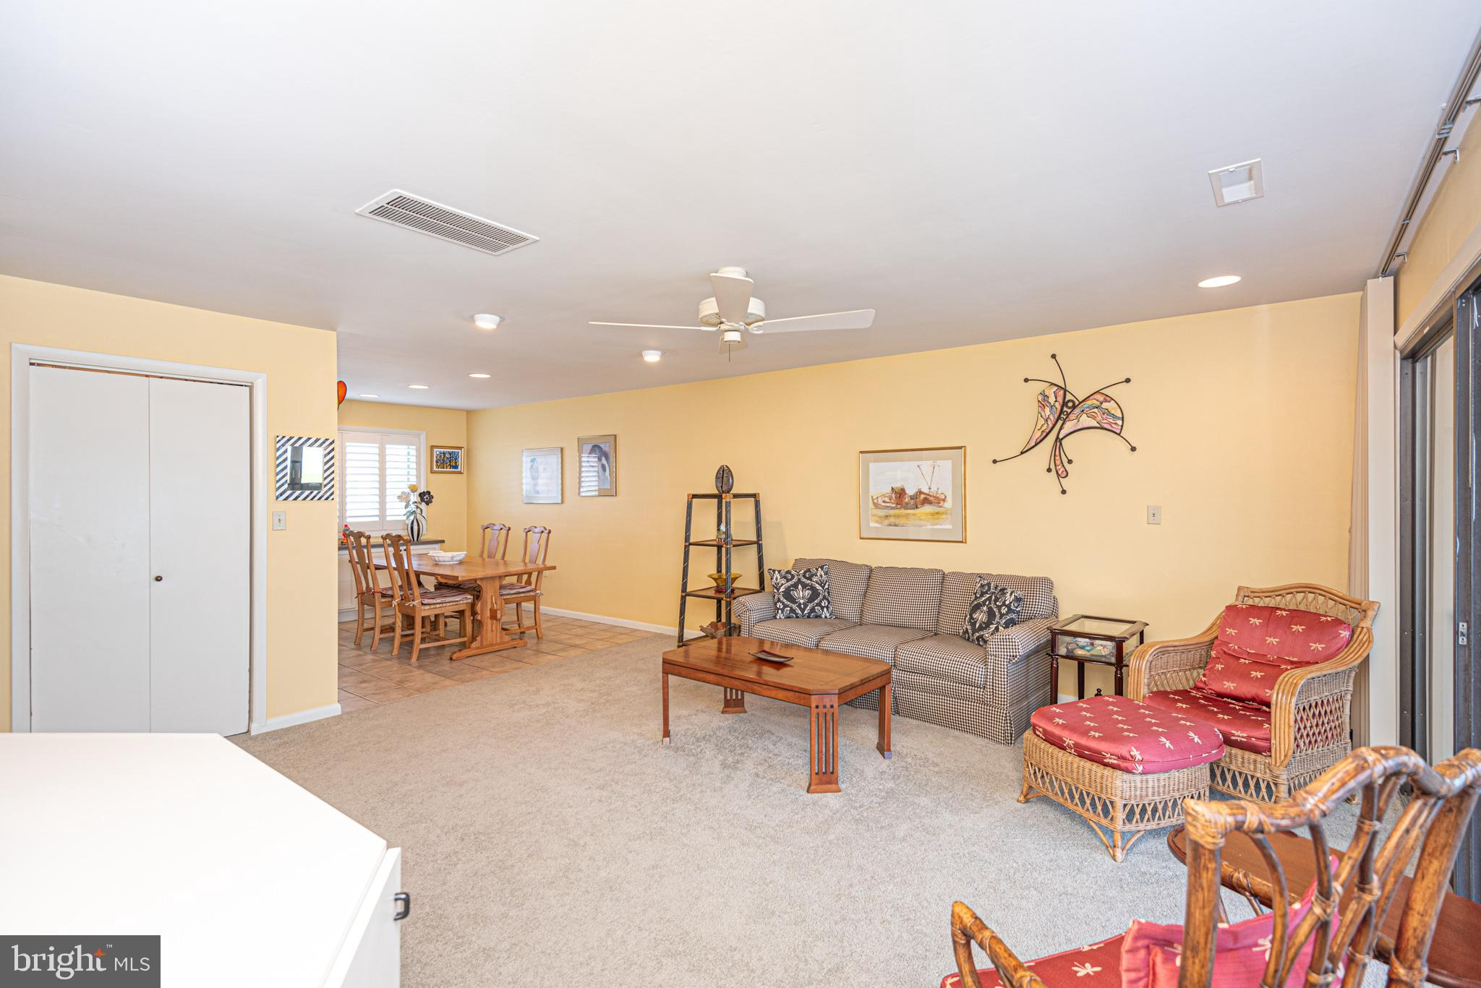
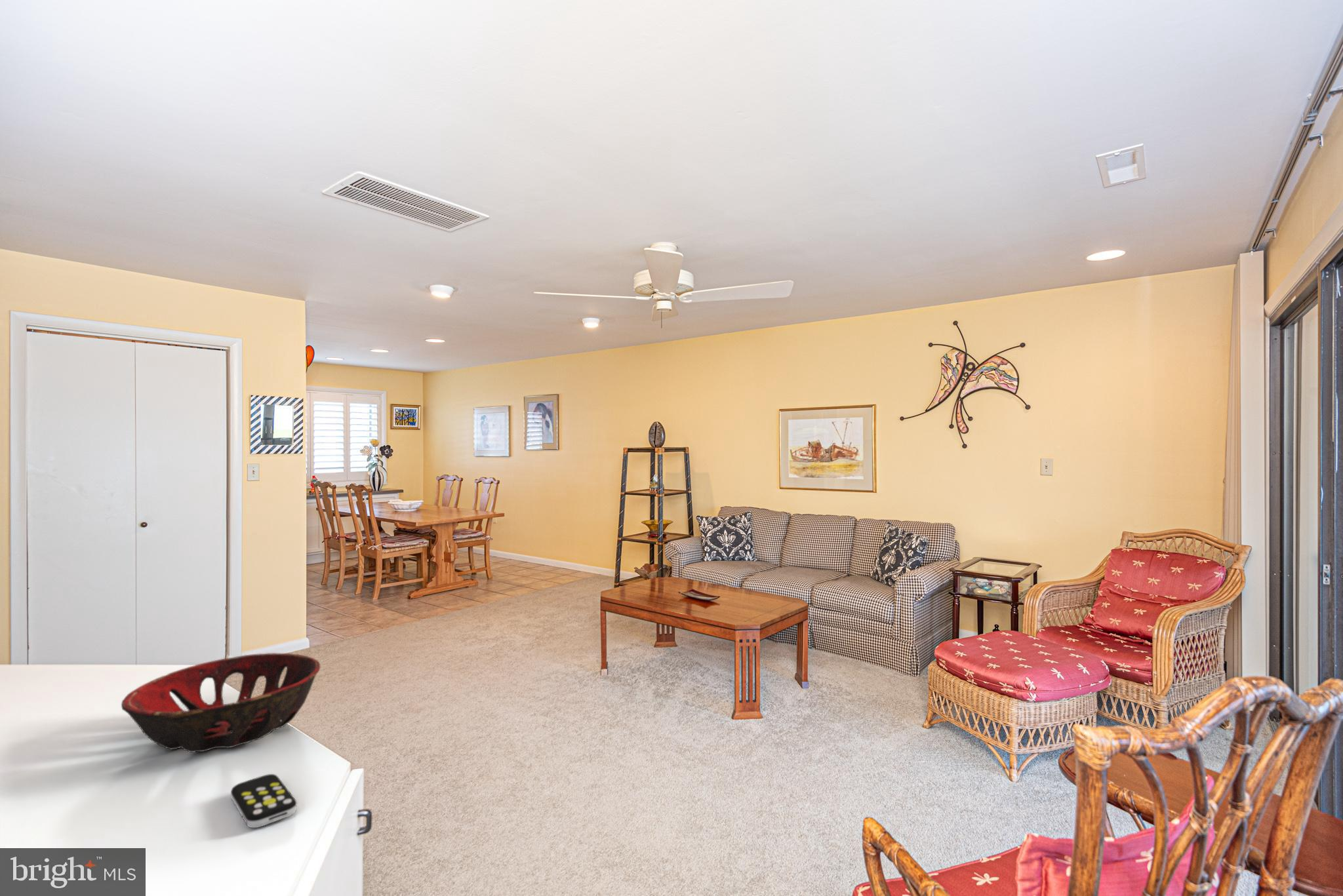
+ remote control (263, 798)
+ decorative bowl (228, 704)
